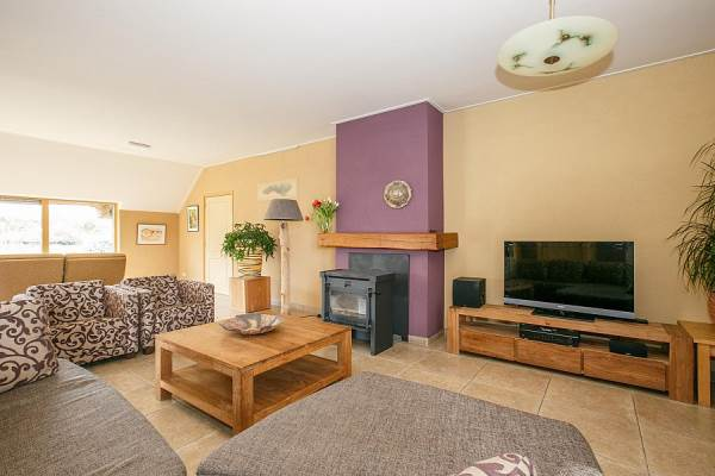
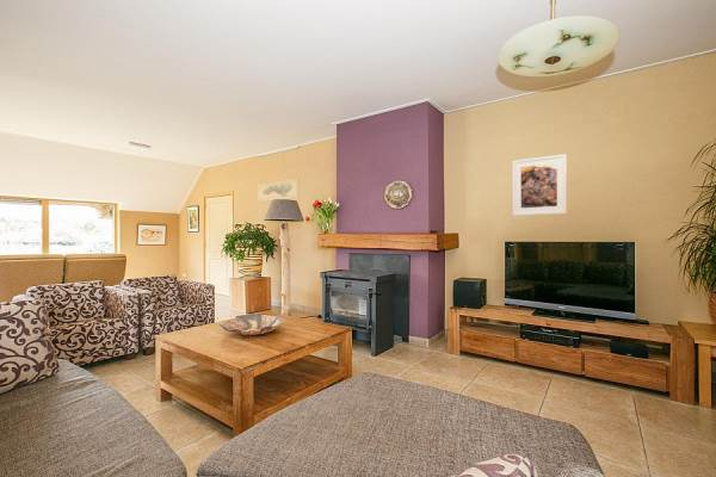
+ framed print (538, 186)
